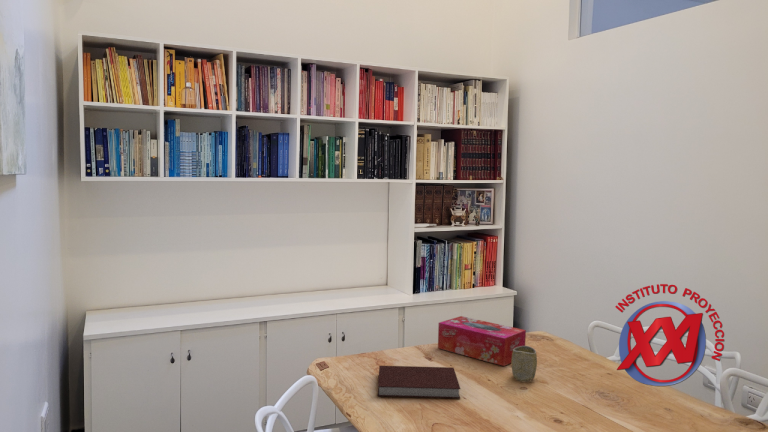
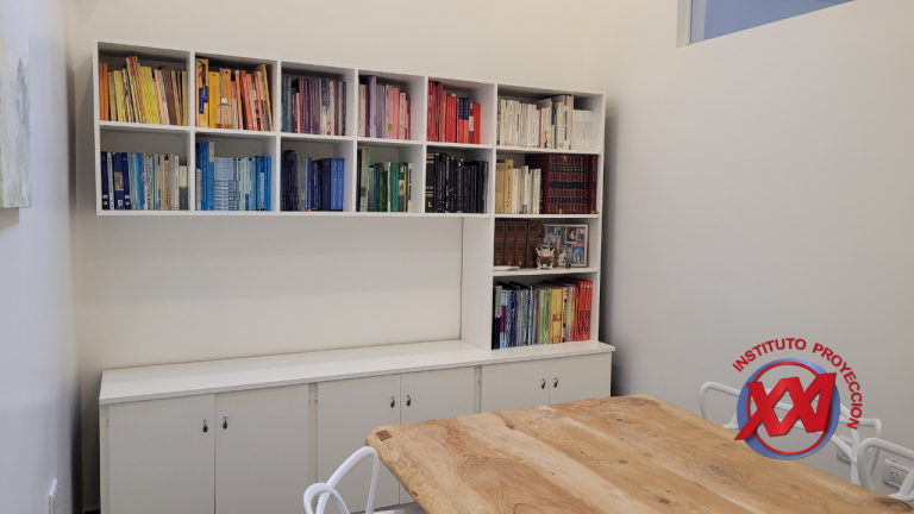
- notebook (417, 381)
- cup (524, 363)
- tissue box (480, 339)
